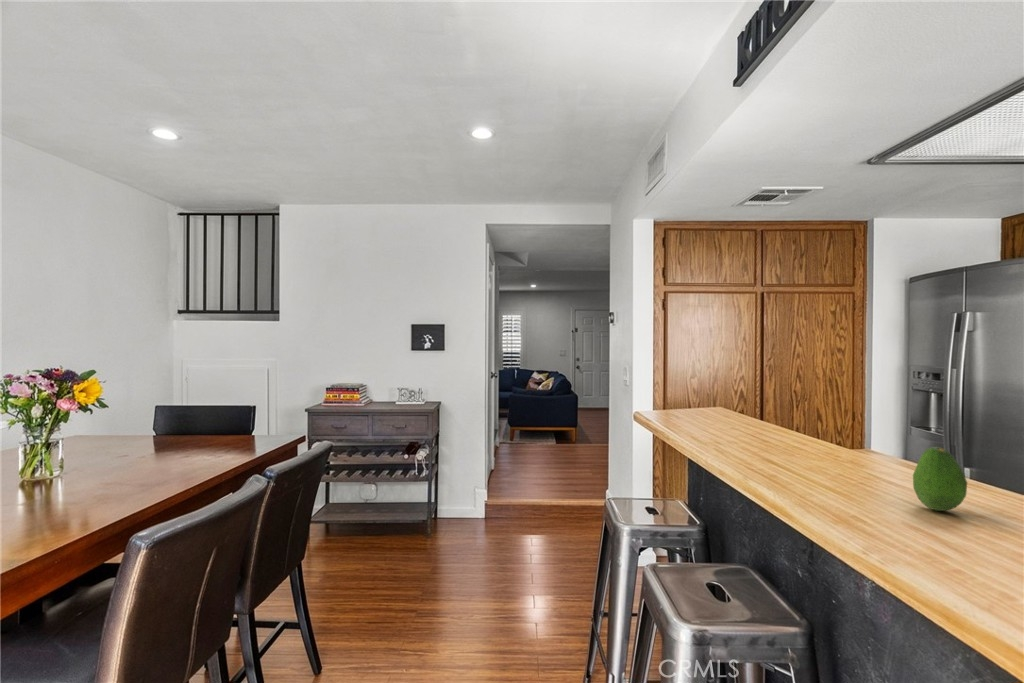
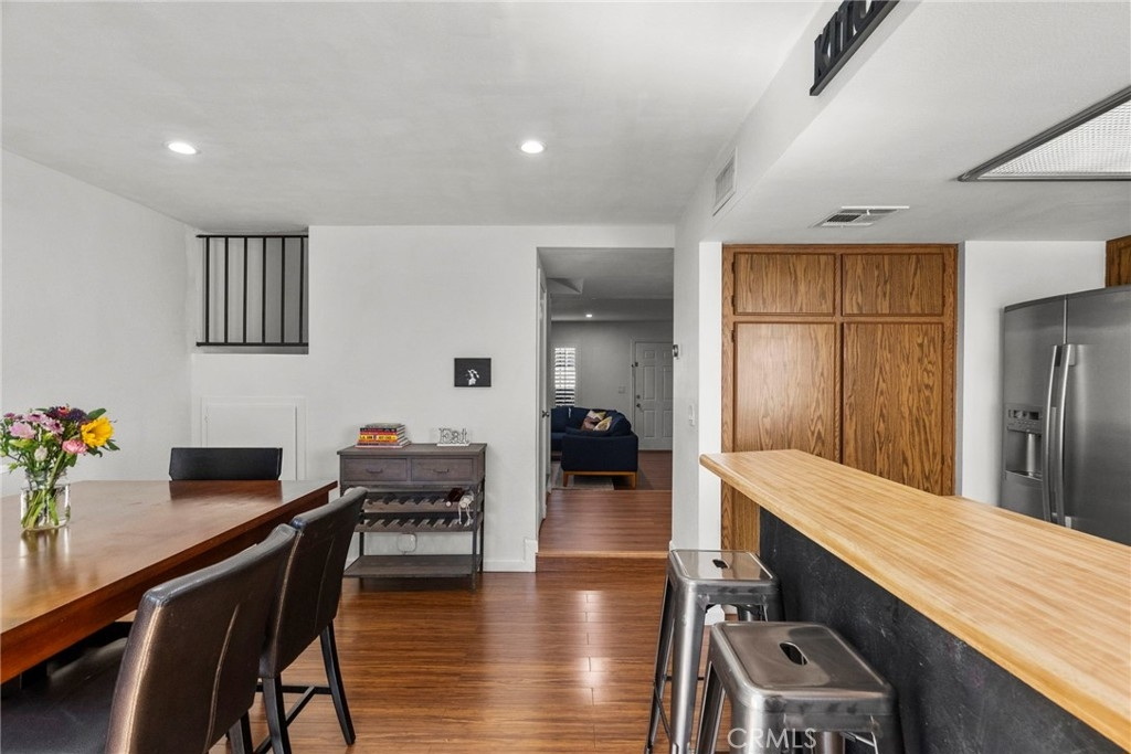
- fruit (939, 478)
